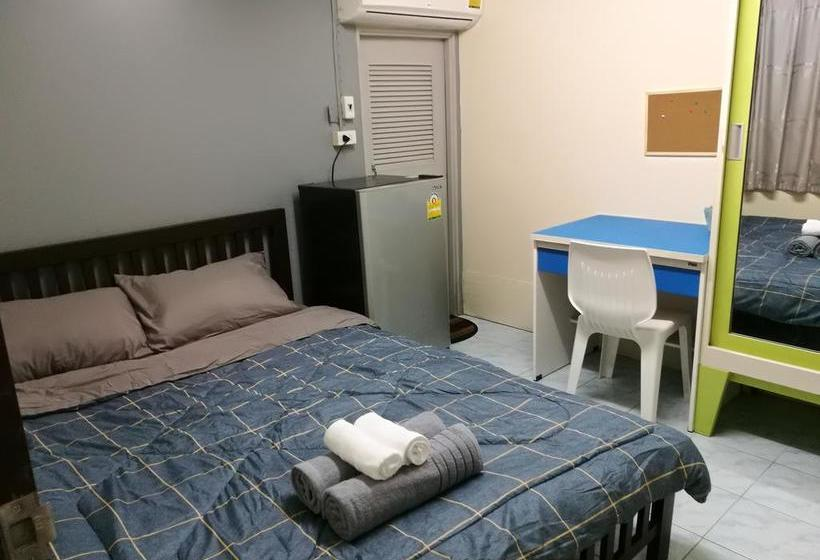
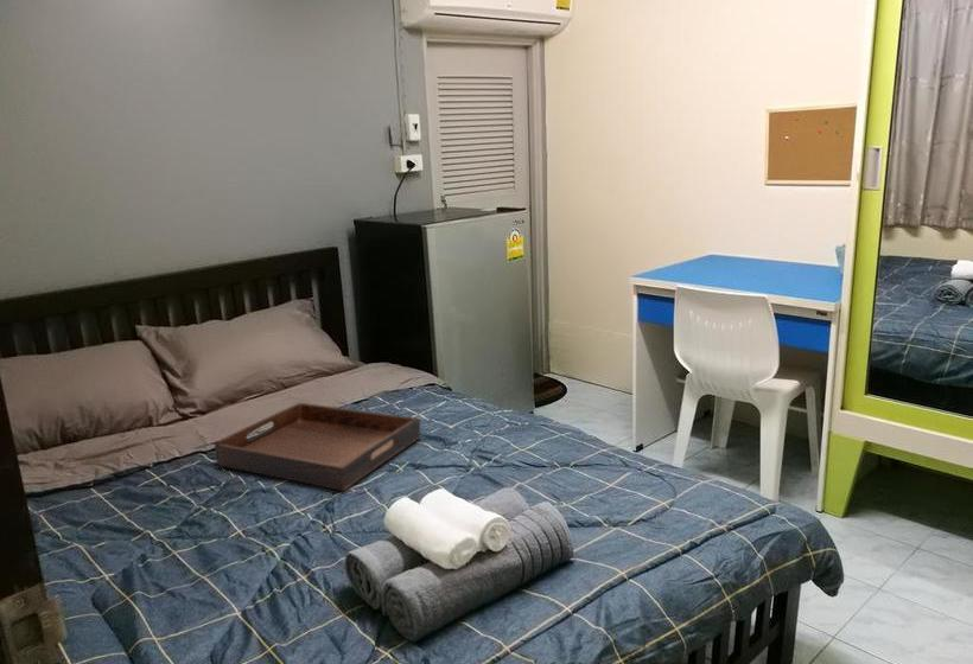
+ serving tray (318, 440)
